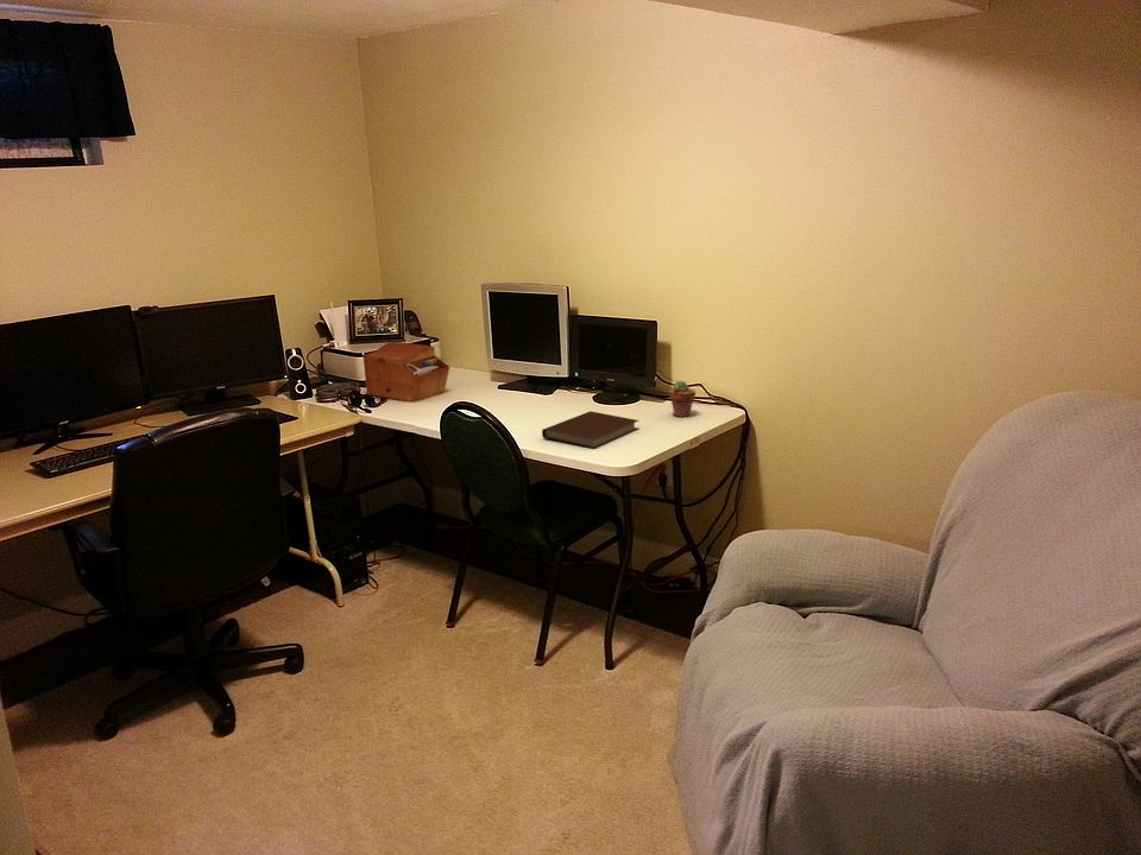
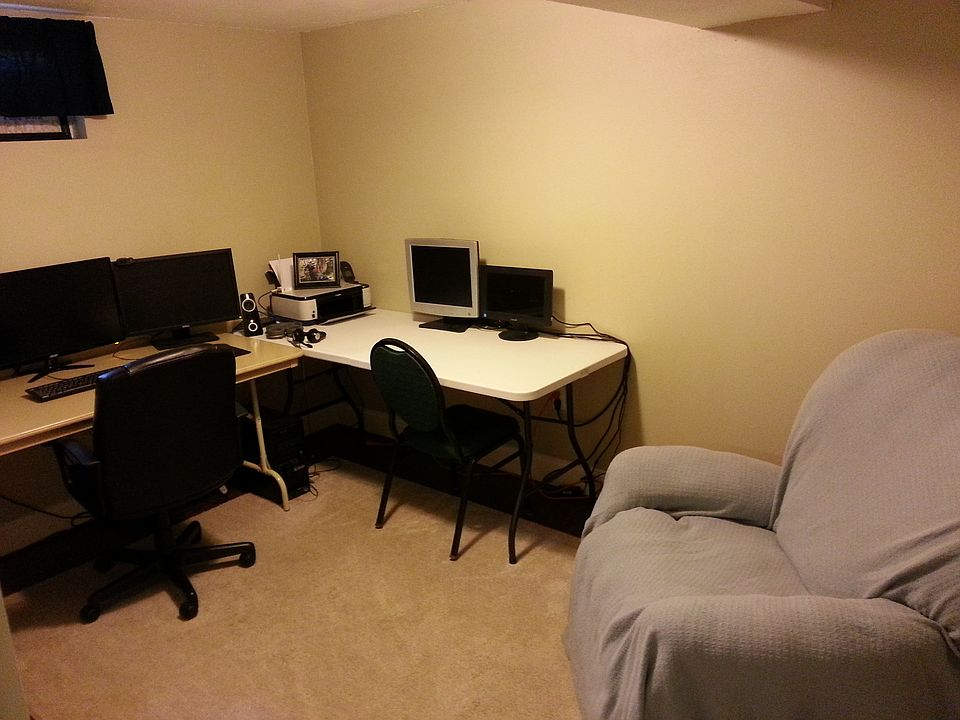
- sewing box (405, 370)
- potted succulent (681, 397)
- notebook (591, 429)
